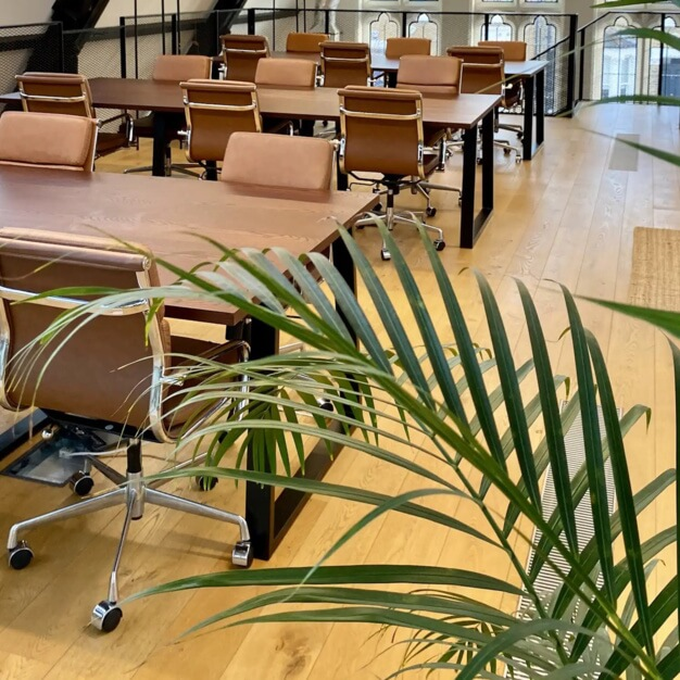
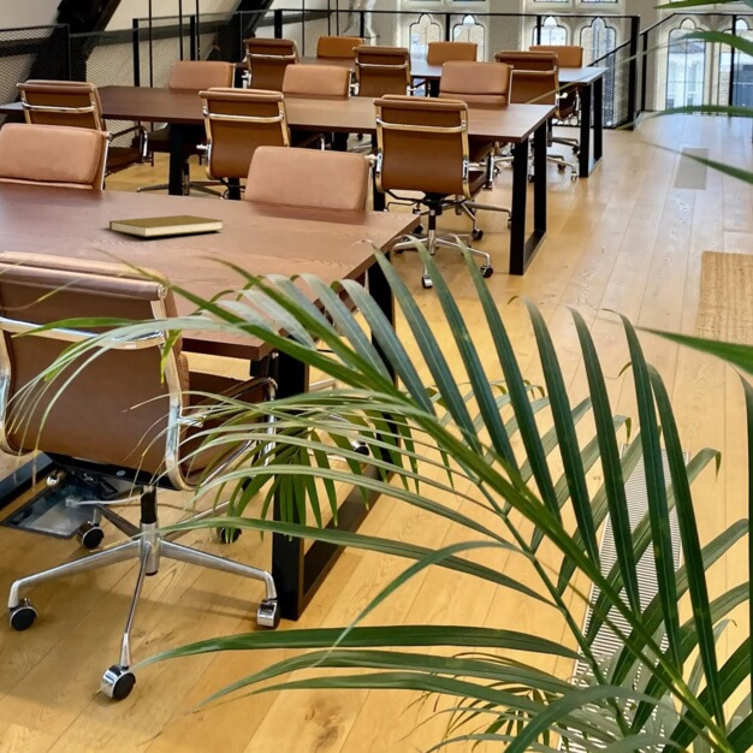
+ book (166, 225)
